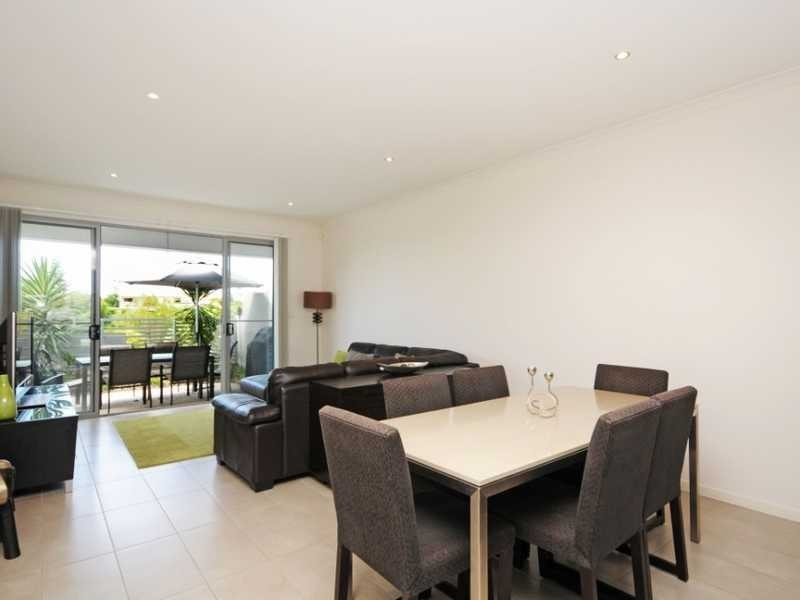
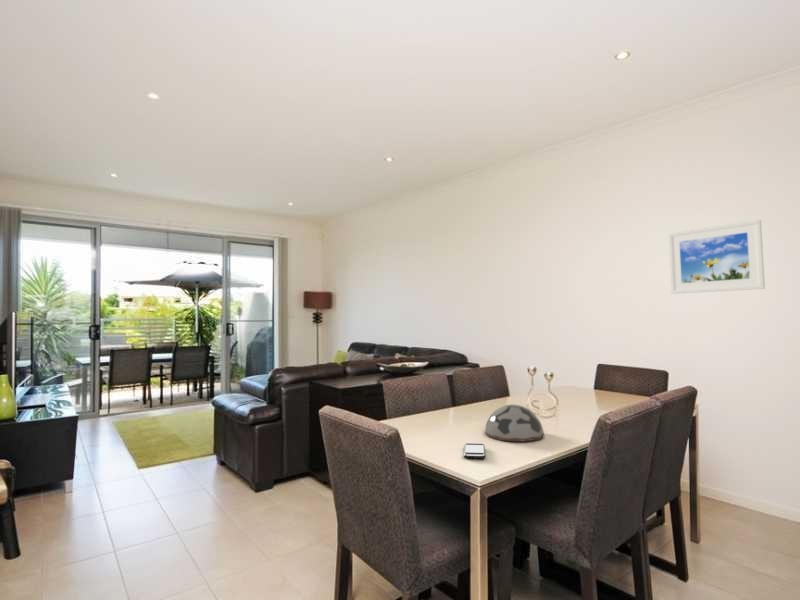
+ decorative bowl (513, 419)
+ smartphone (474, 450)
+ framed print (713, 259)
